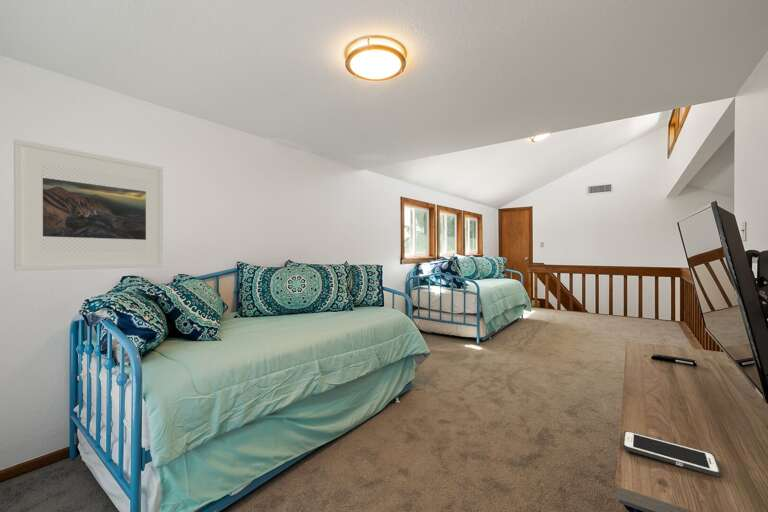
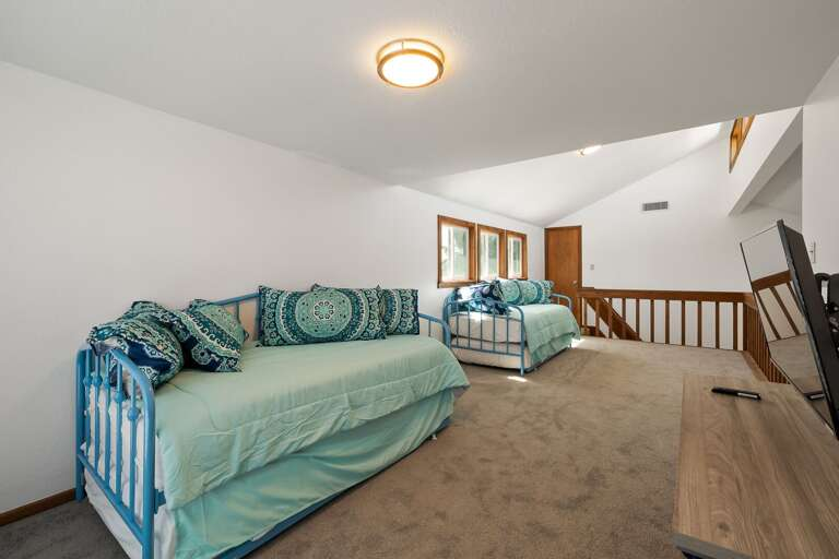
- cell phone (667, 451)
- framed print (99, 211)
